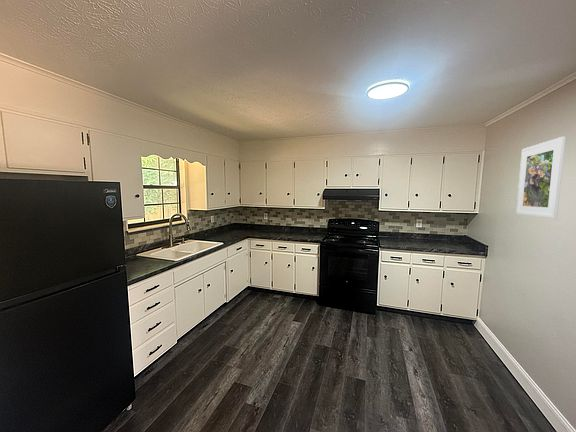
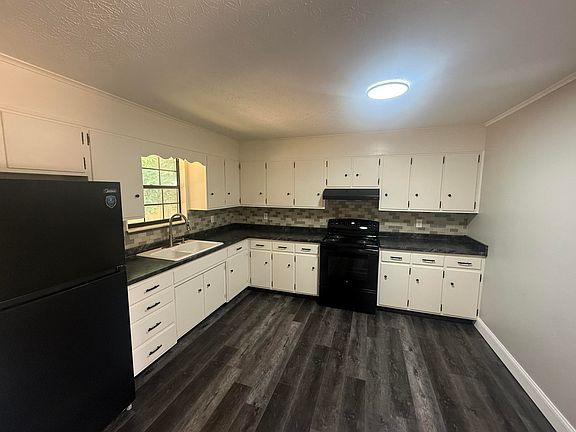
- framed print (537, 180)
